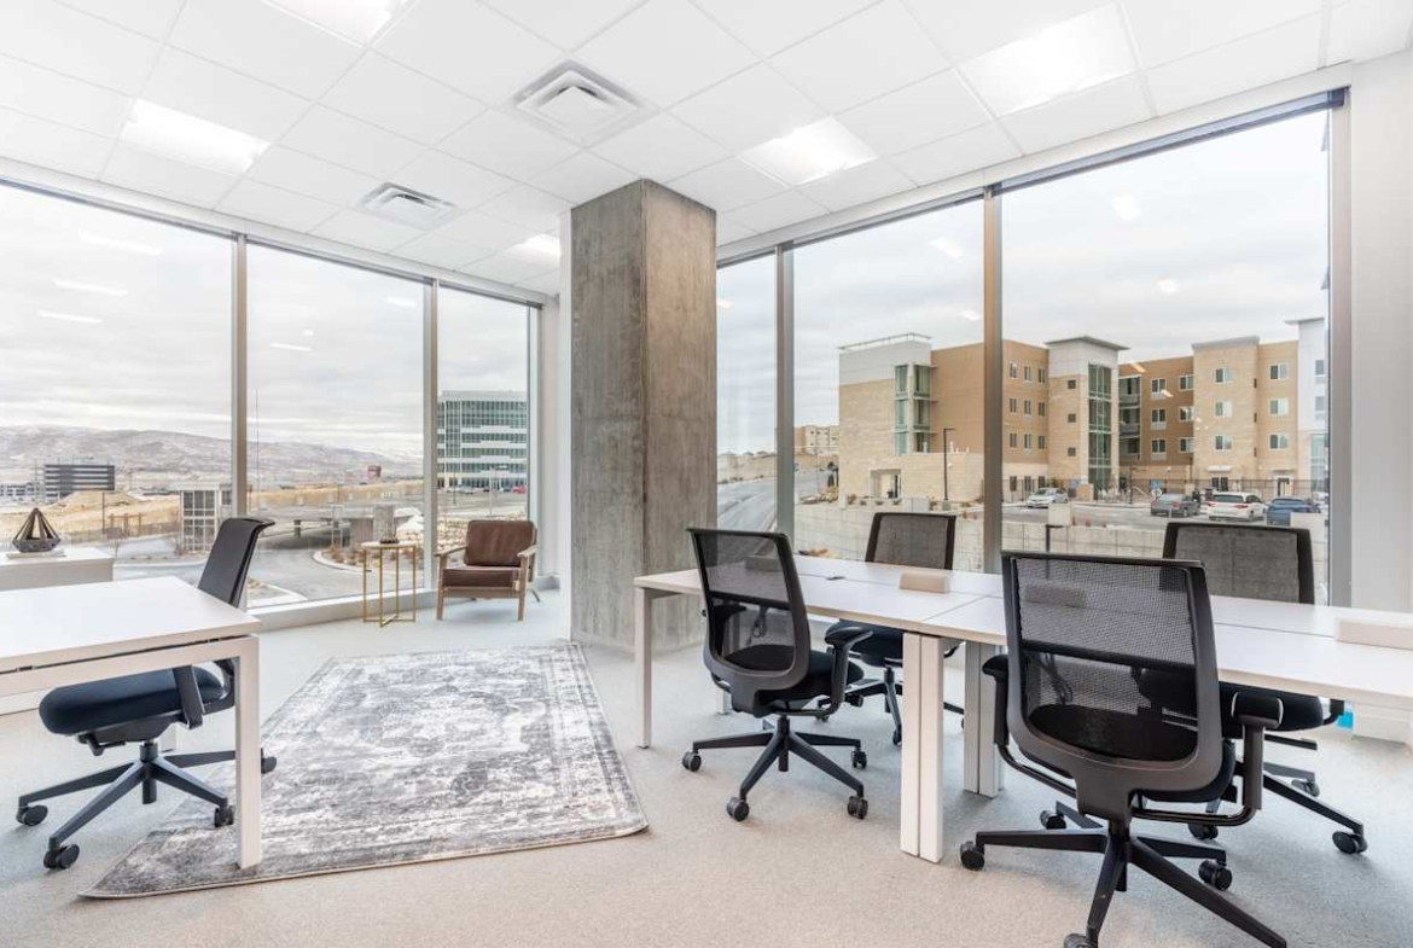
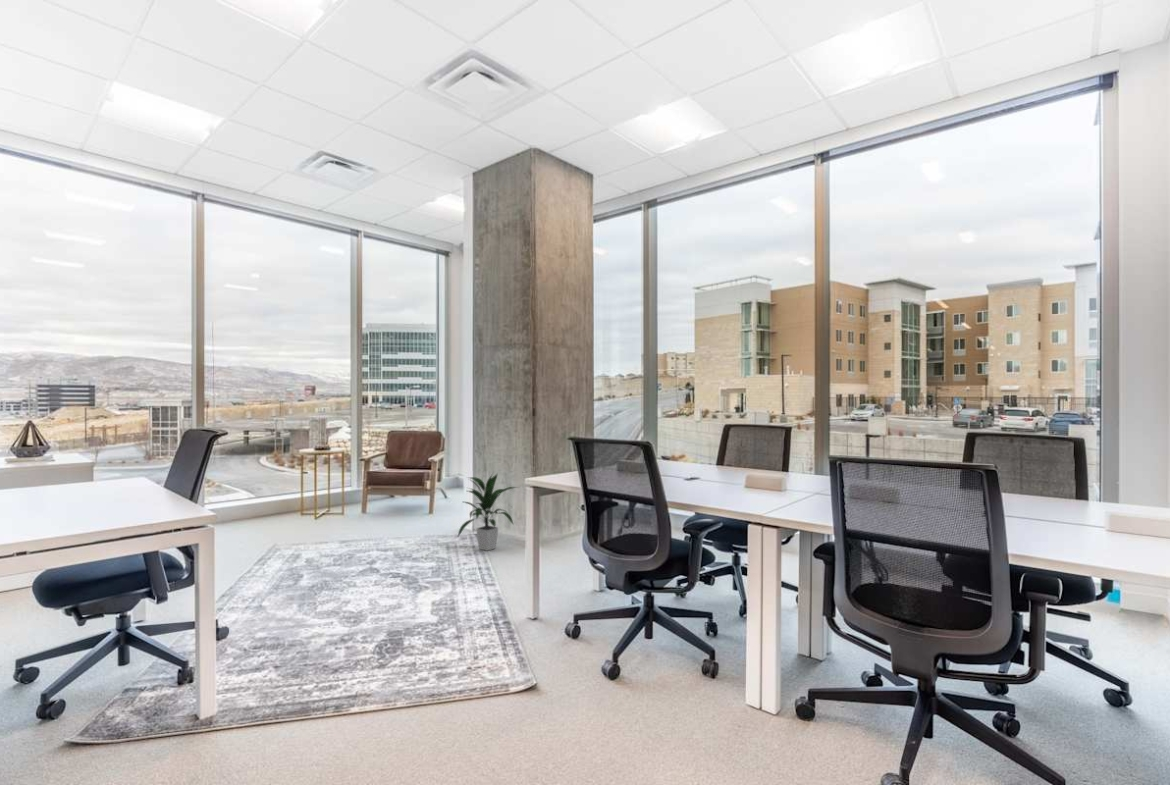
+ indoor plant (484, 509)
